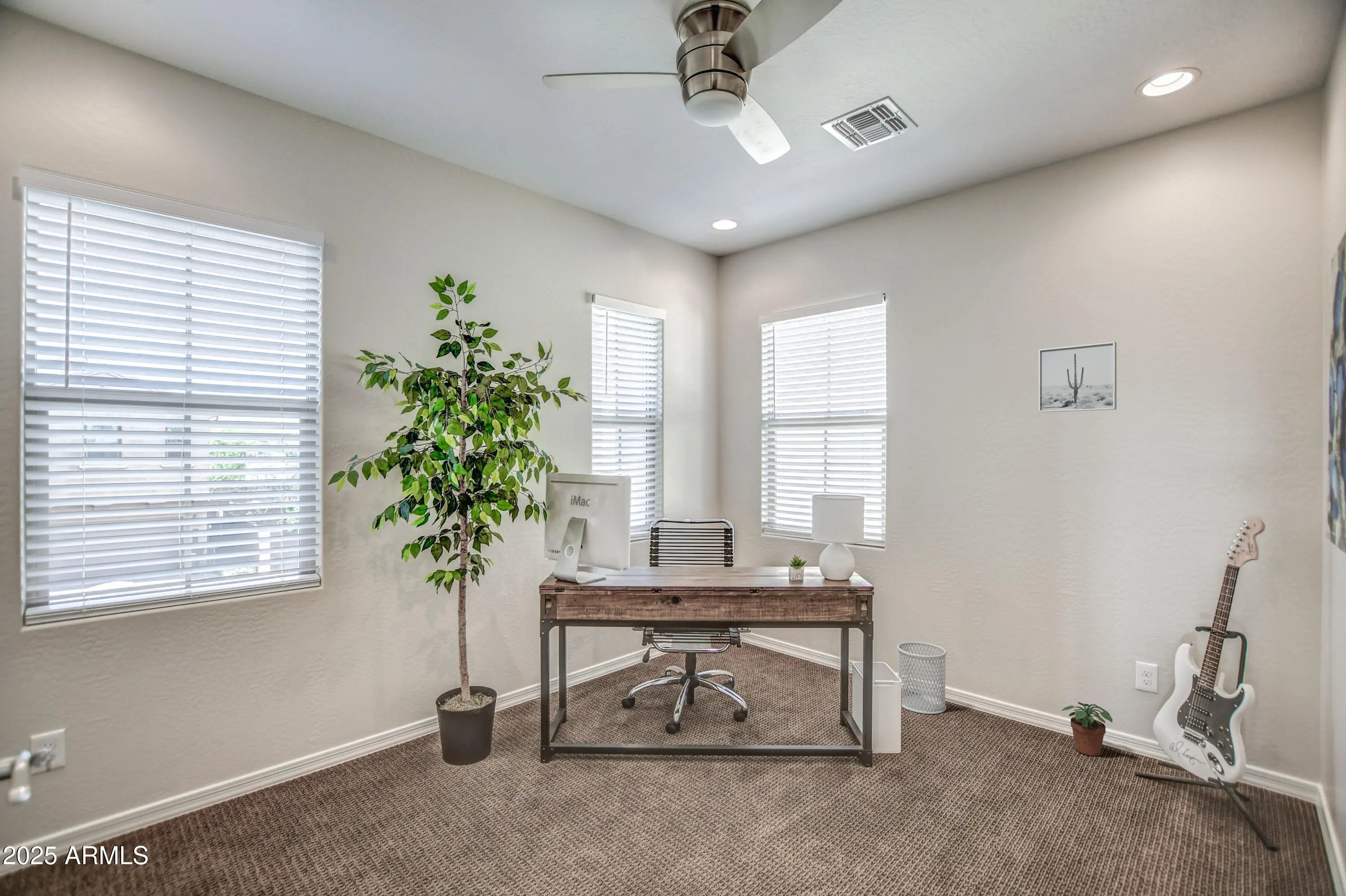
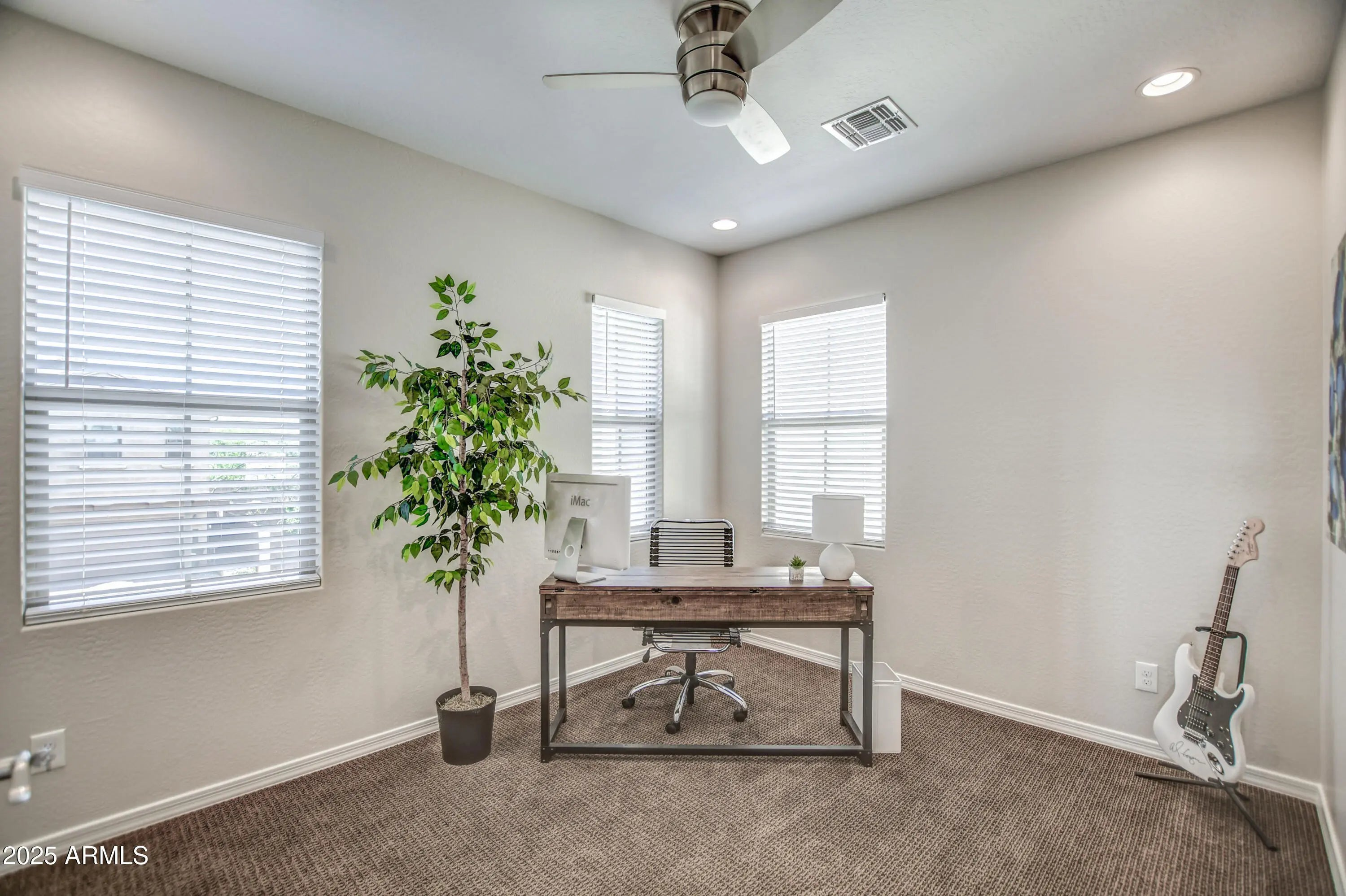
- potted plant (1088, 729)
- wall art (1076, 378)
- wastebasket (921, 676)
